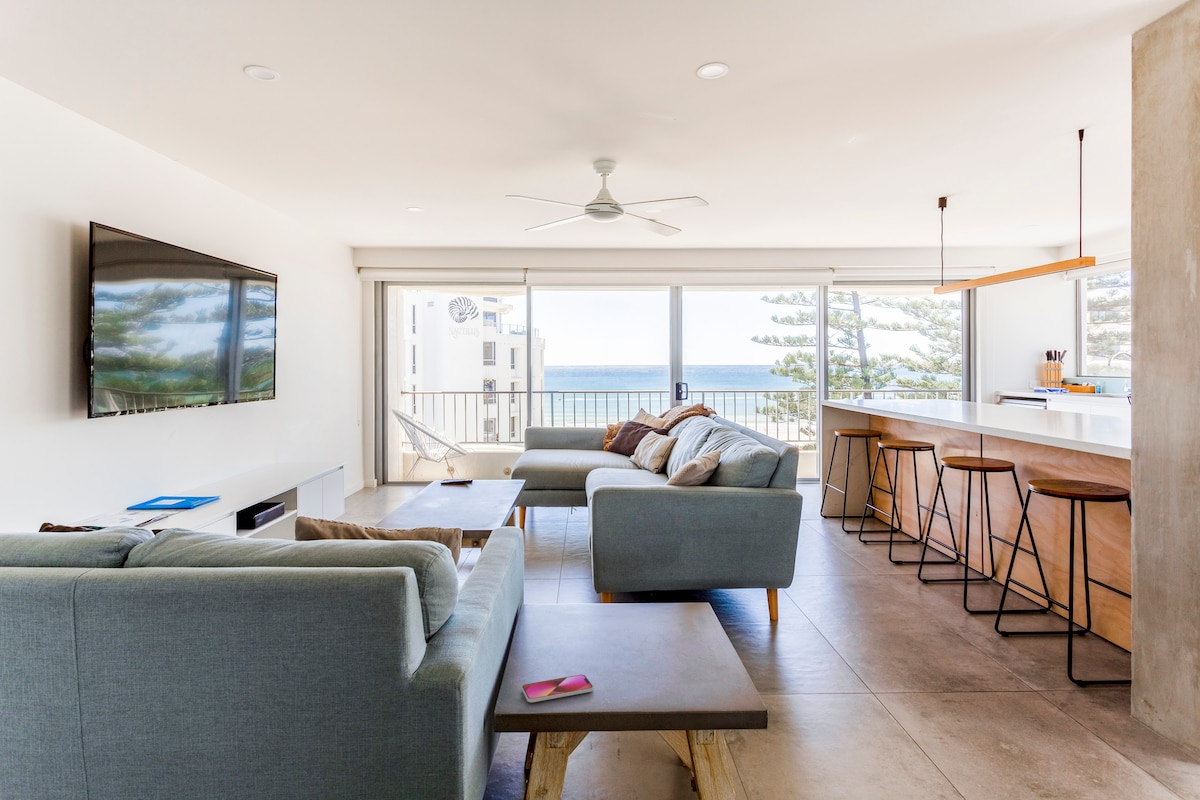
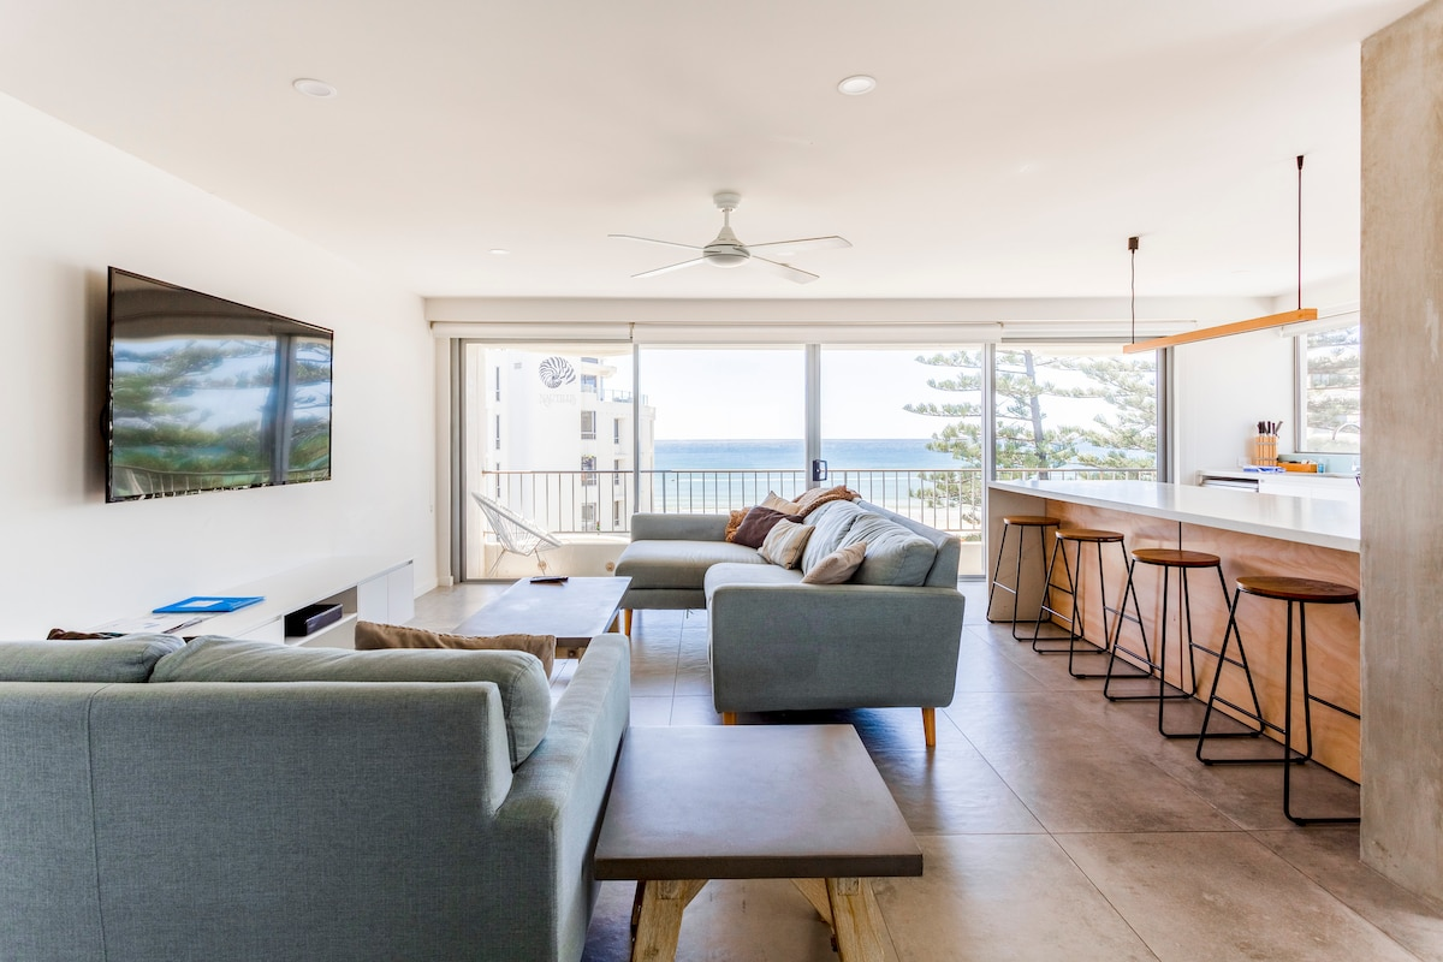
- smartphone (557, 688)
